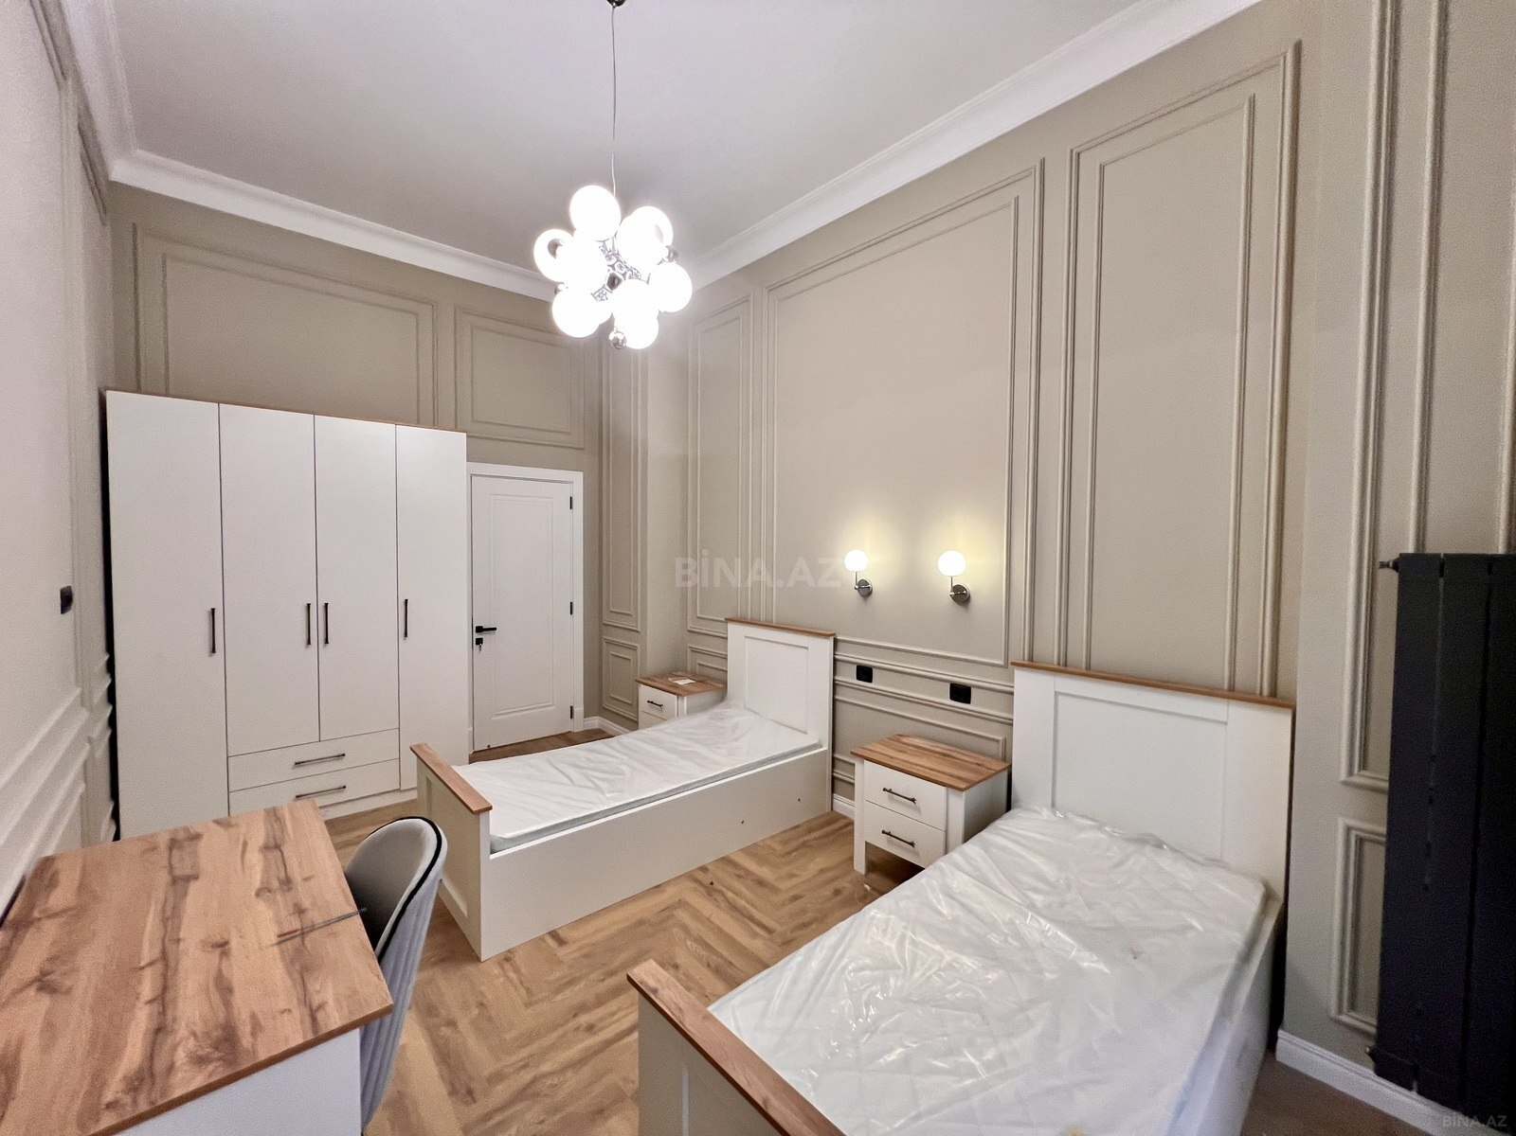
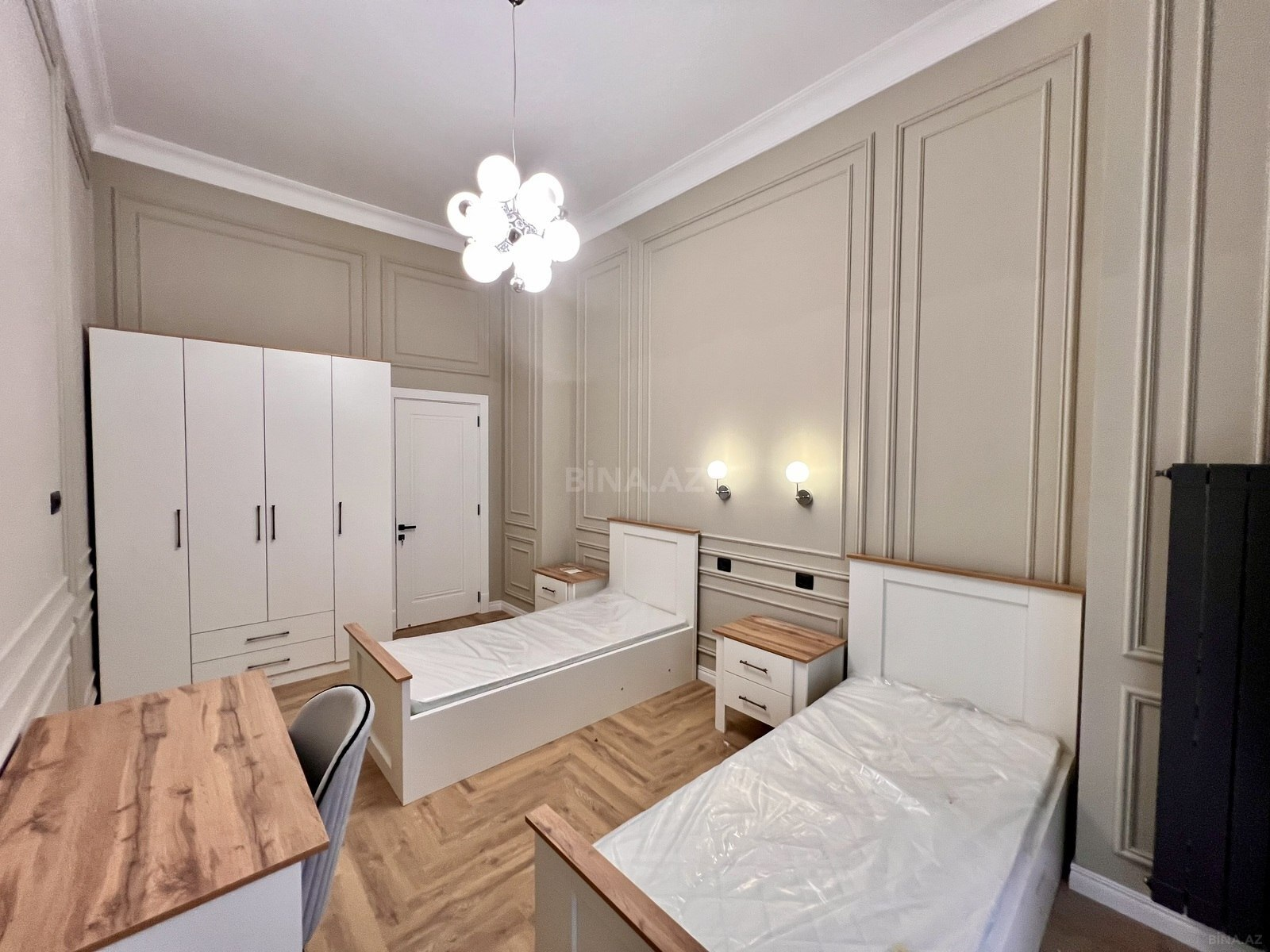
- pen (323, 922)
